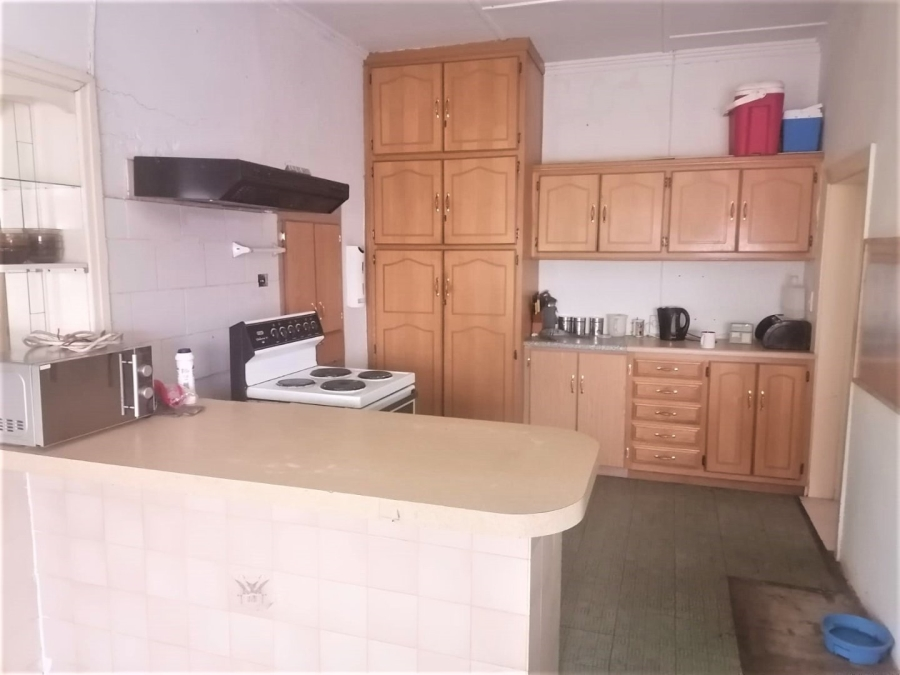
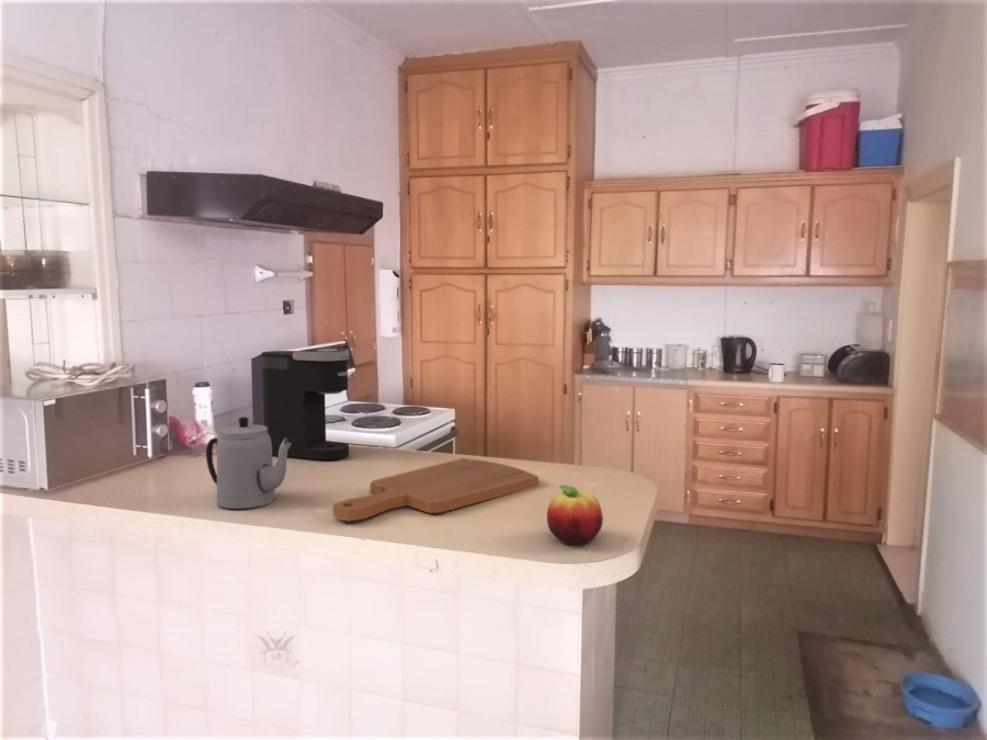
+ cutting board (444, 485)
+ fruit (574, 514)
+ teapot (248, 459)
+ coffee maker (306, 401)
